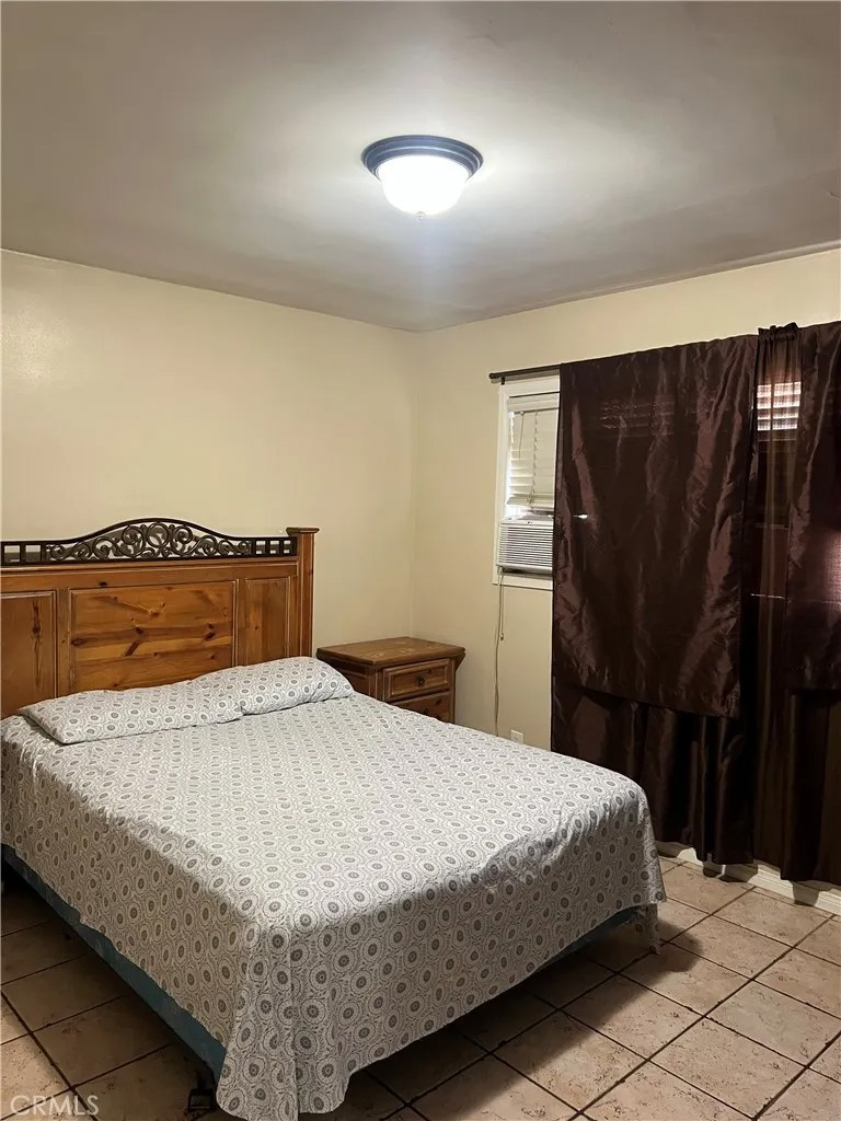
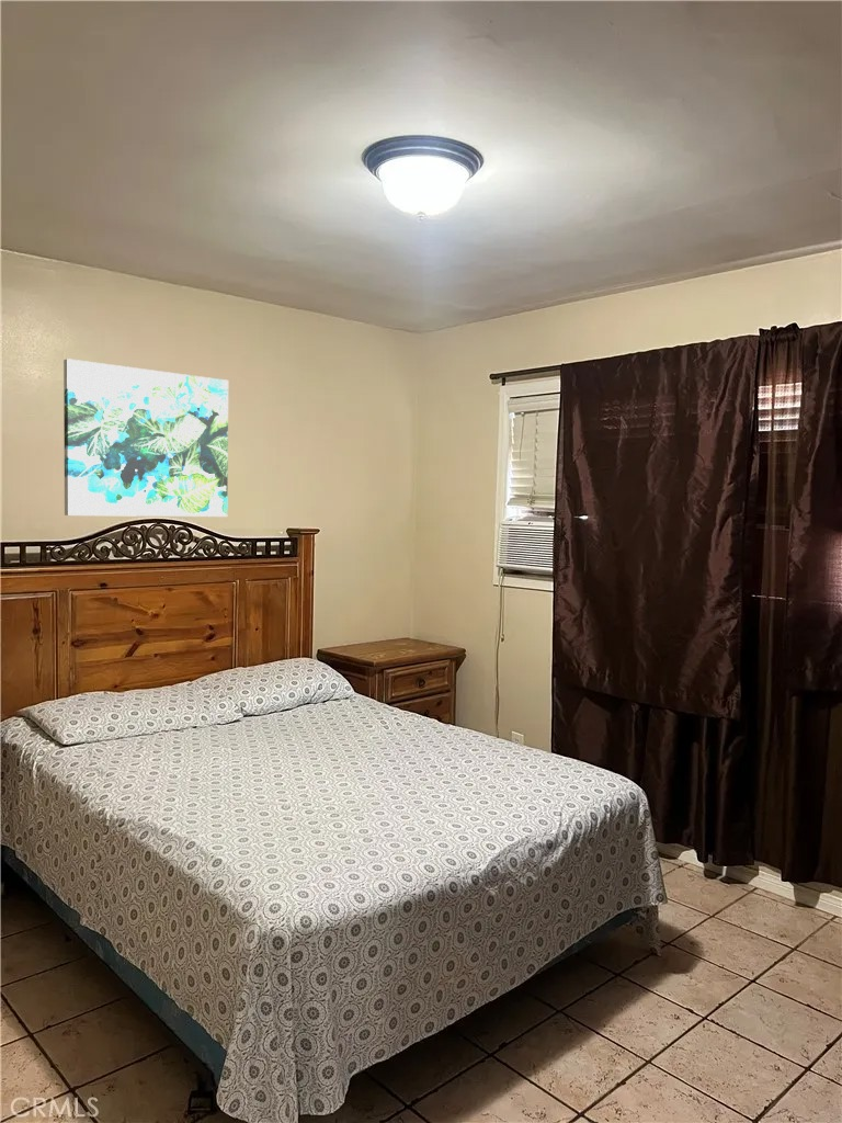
+ wall art (150, 443)
